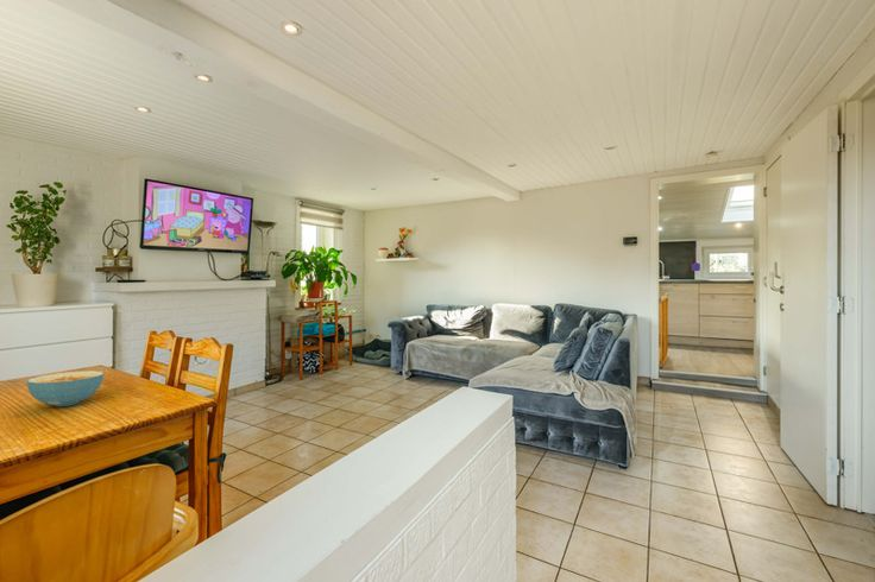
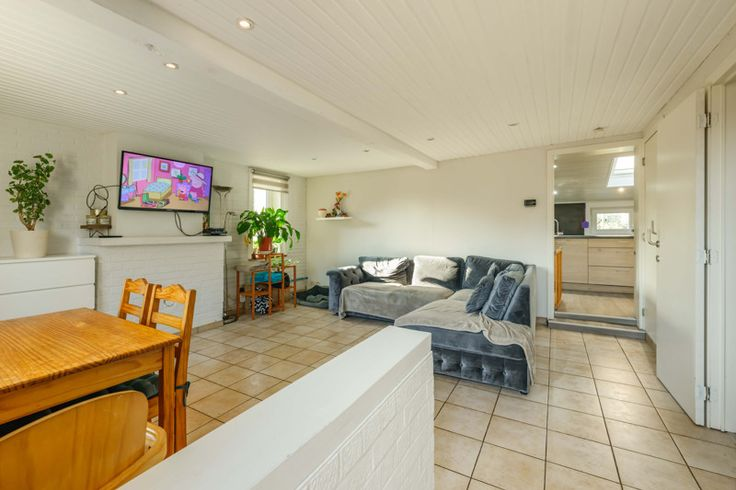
- cereal bowl (67, 390)
